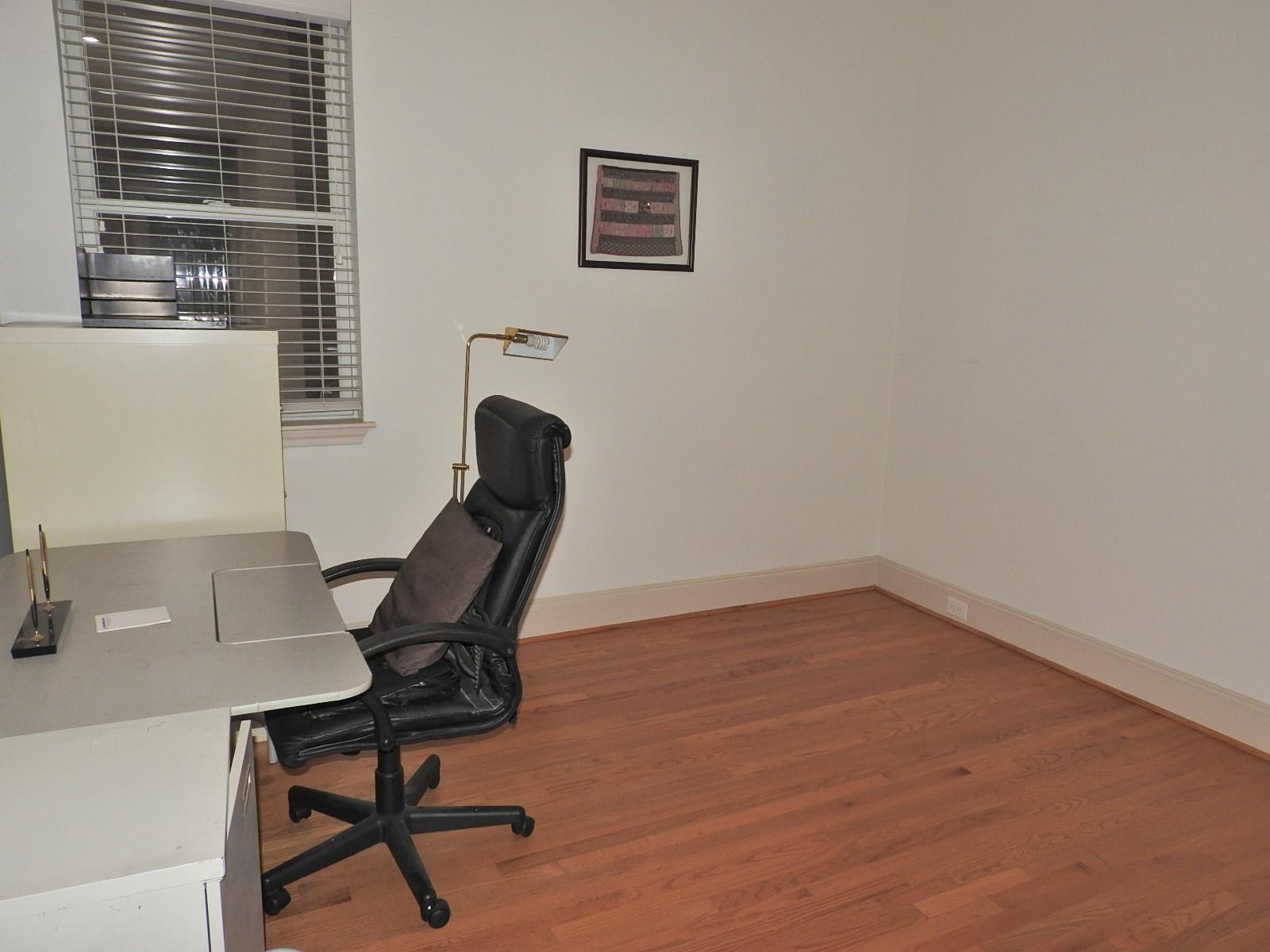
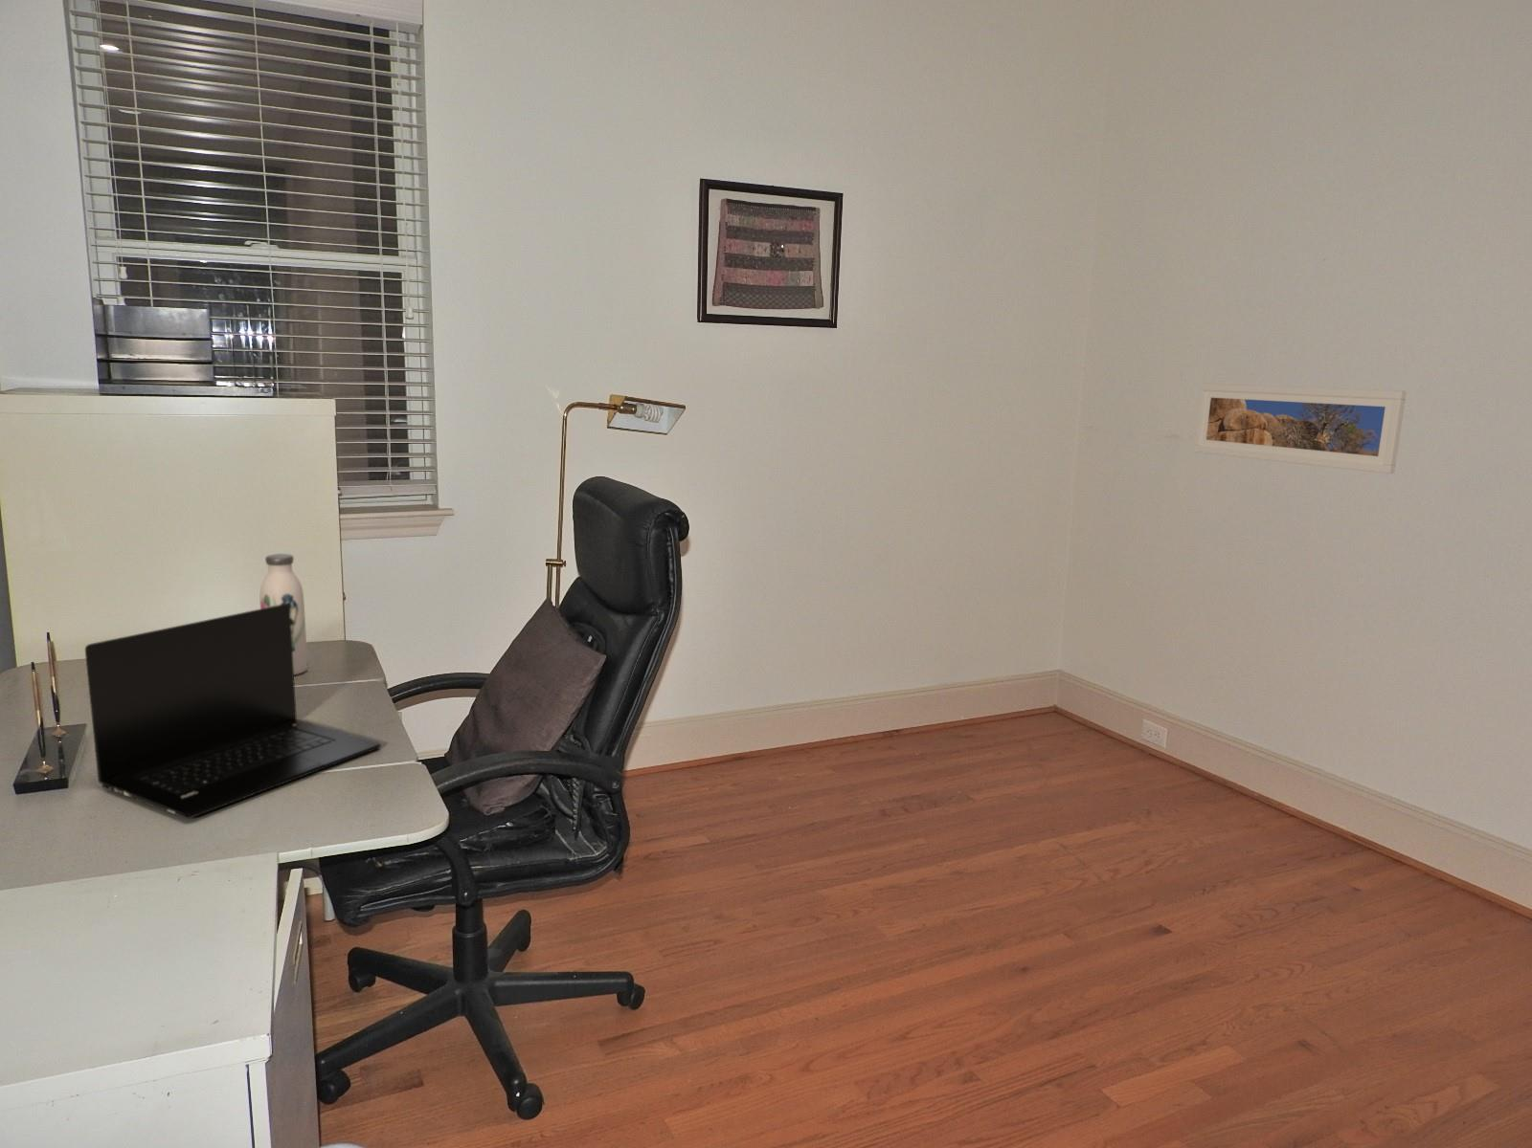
+ laptop (244, 701)
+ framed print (1288, 423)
+ water bottle (291, 614)
